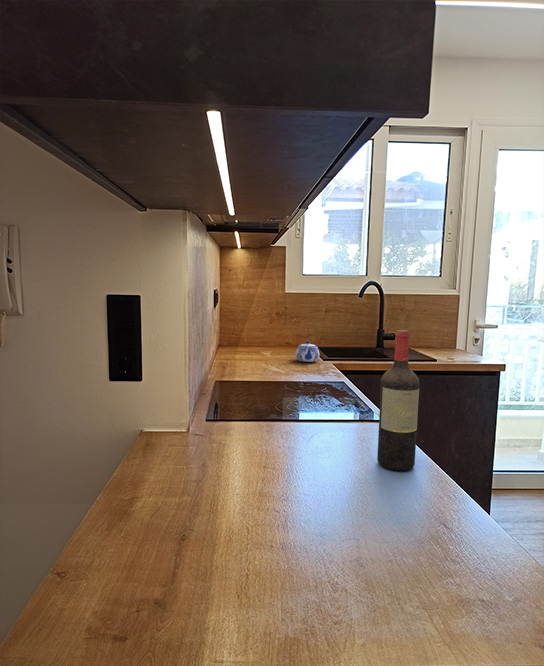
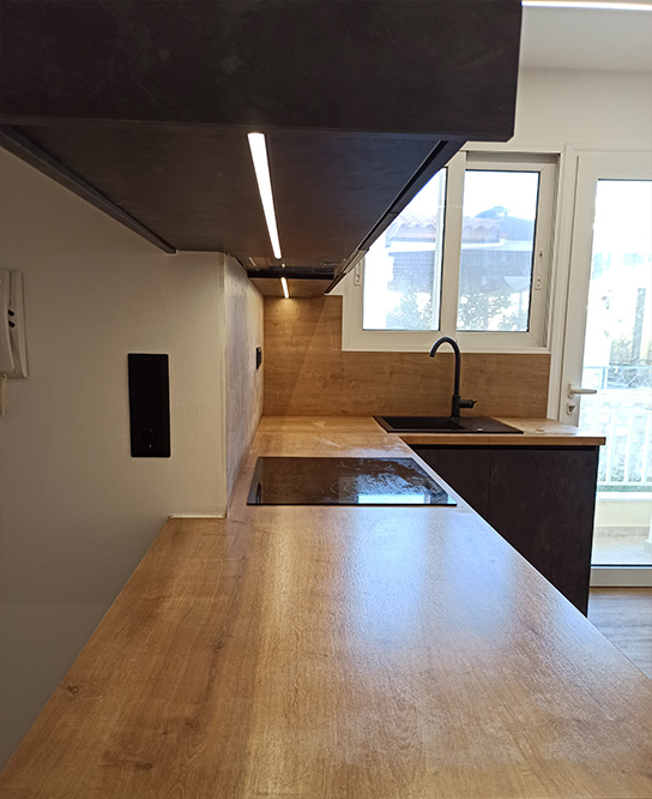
- teapot (307, 351)
- wine bottle (399, 398)
